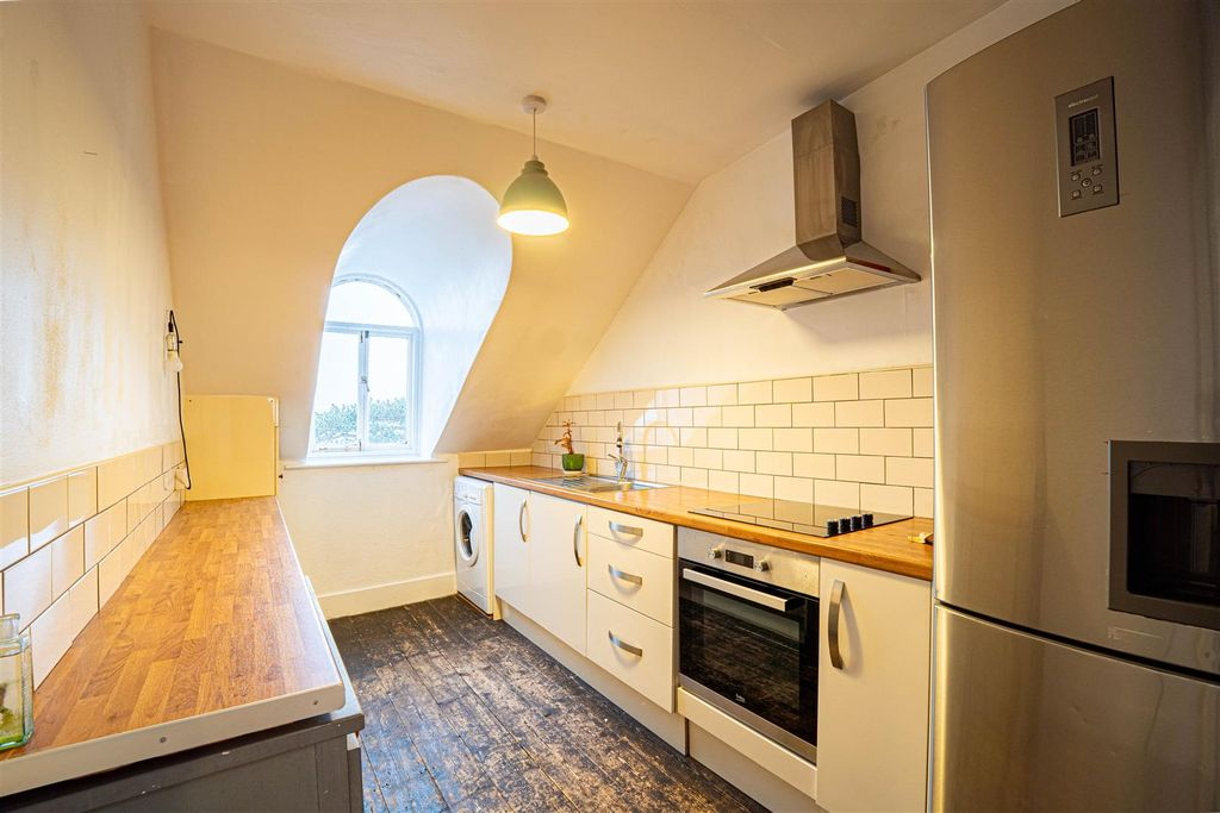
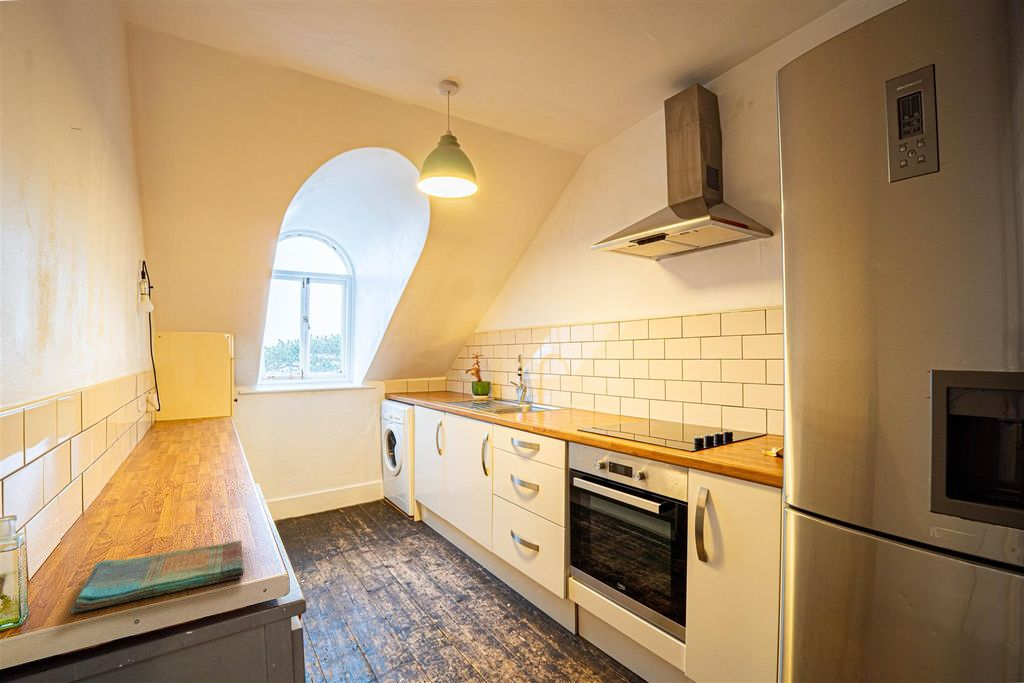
+ dish towel (168, 569)
